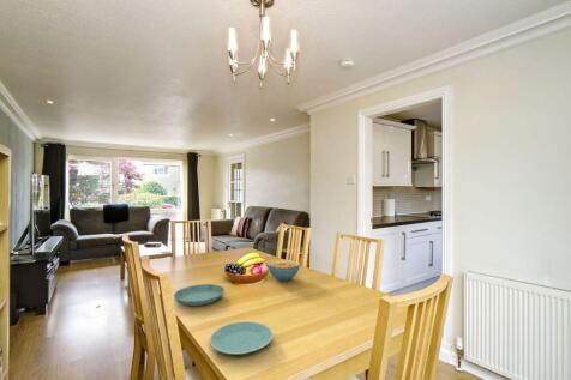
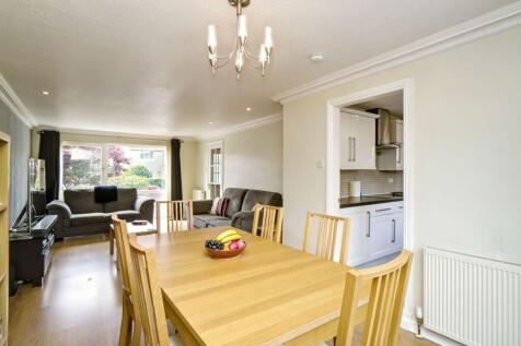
- cereal bowl (283, 271)
- saucer (199, 295)
- plate (241, 338)
